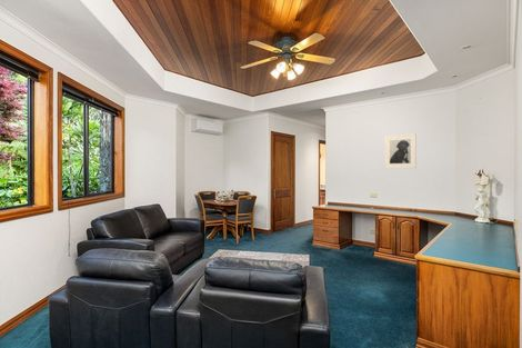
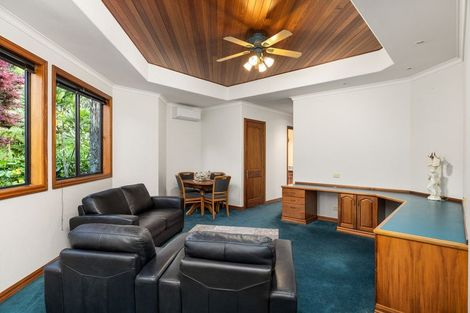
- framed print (400, 151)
